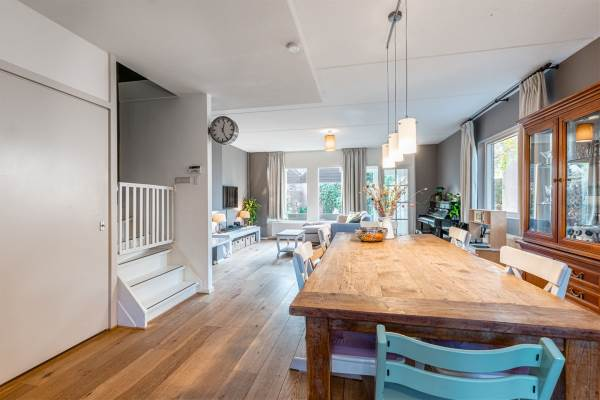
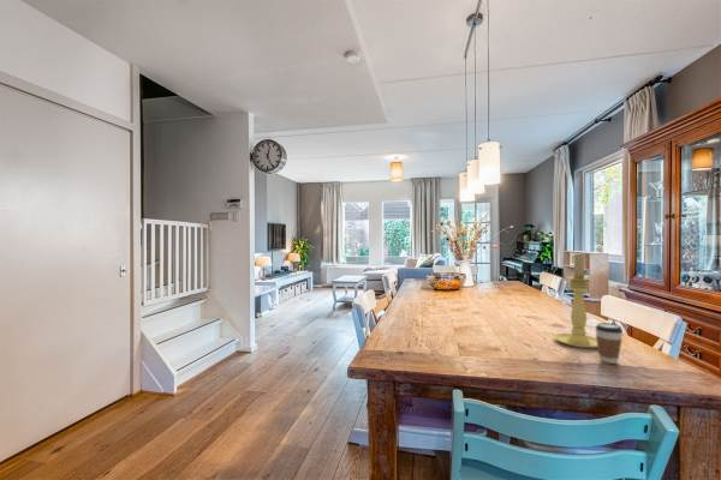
+ candle holder (578, 296)
+ coffee cup (608, 342)
